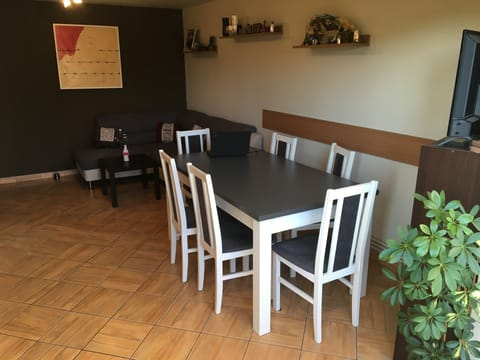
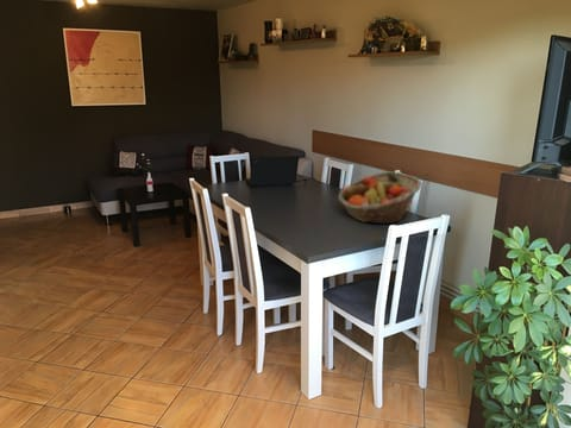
+ fruit basket (378, 196)
